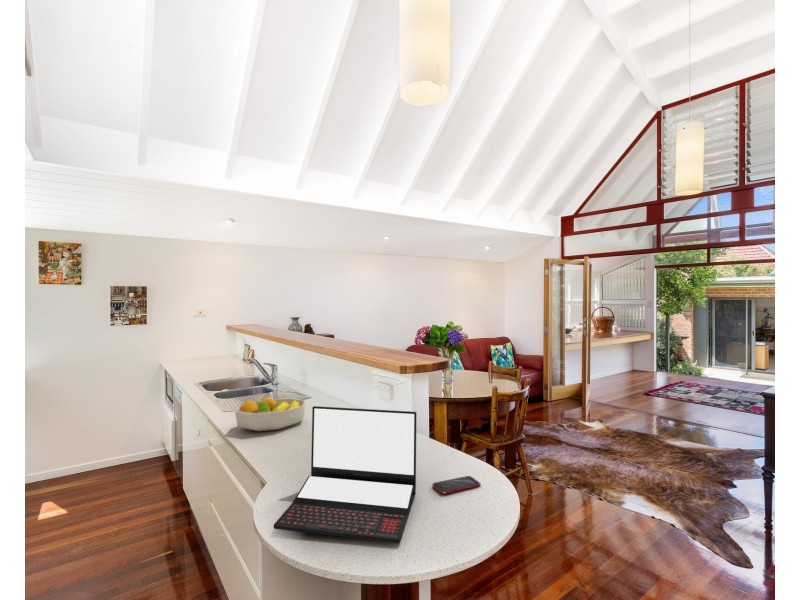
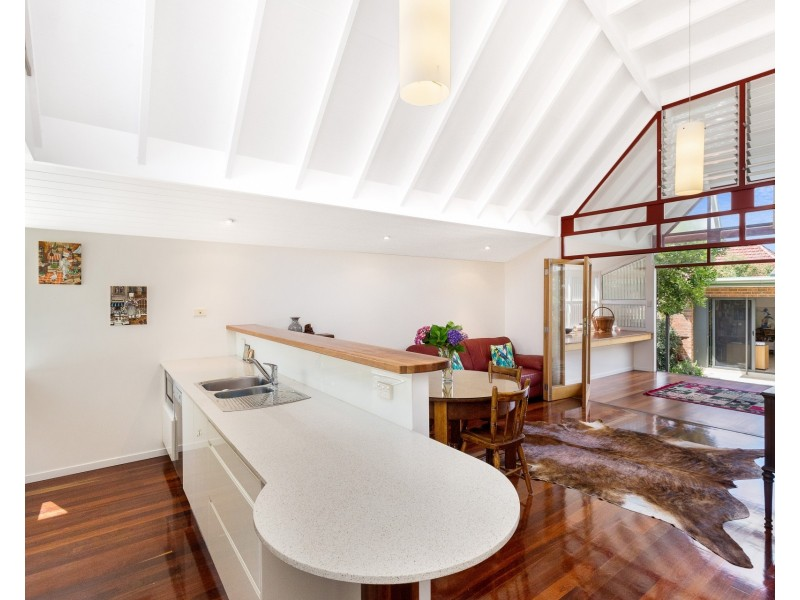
- smartphone (456, 484)
- laptop (350, 466)
- fruit bowl (272, 410)
